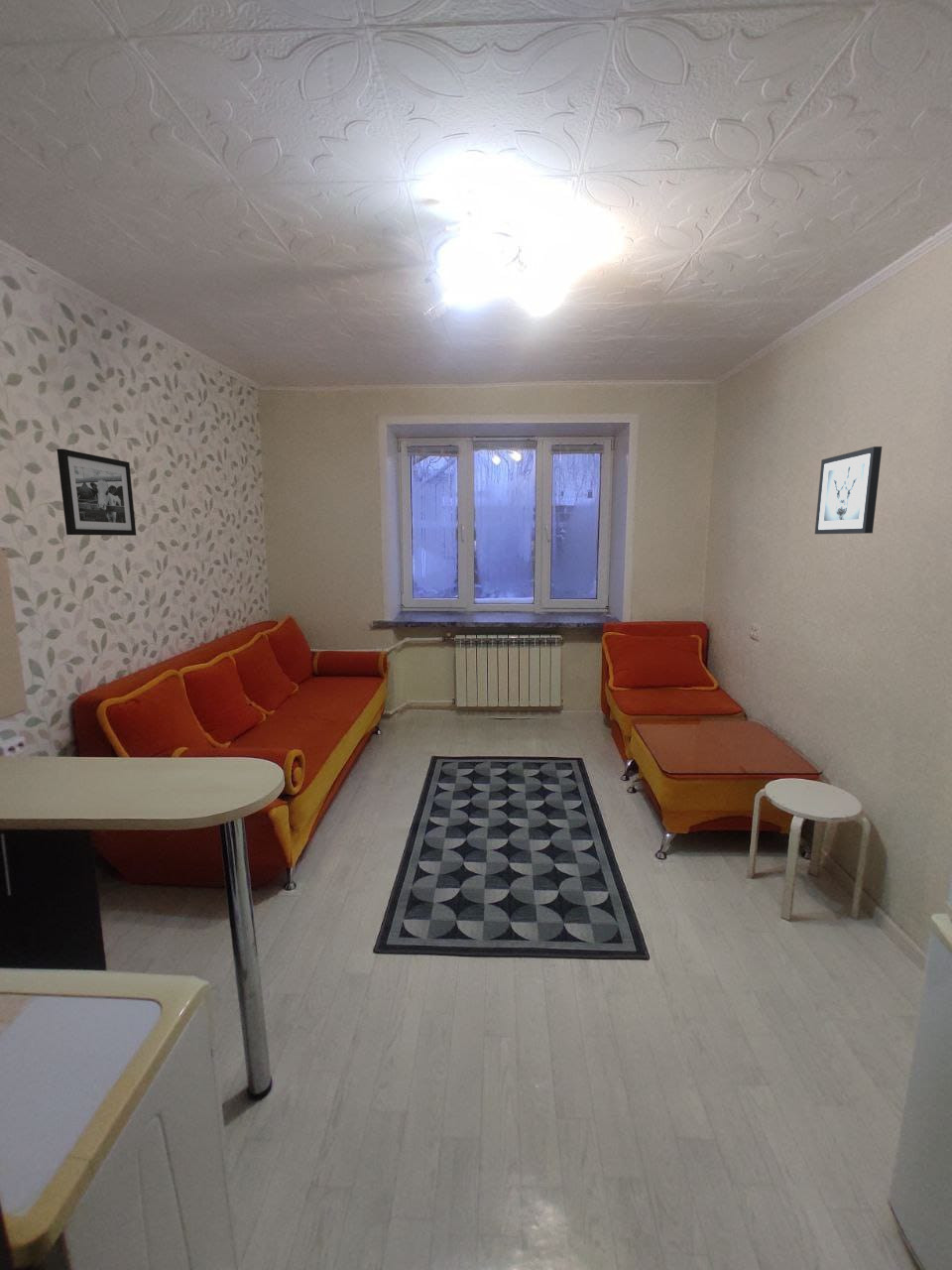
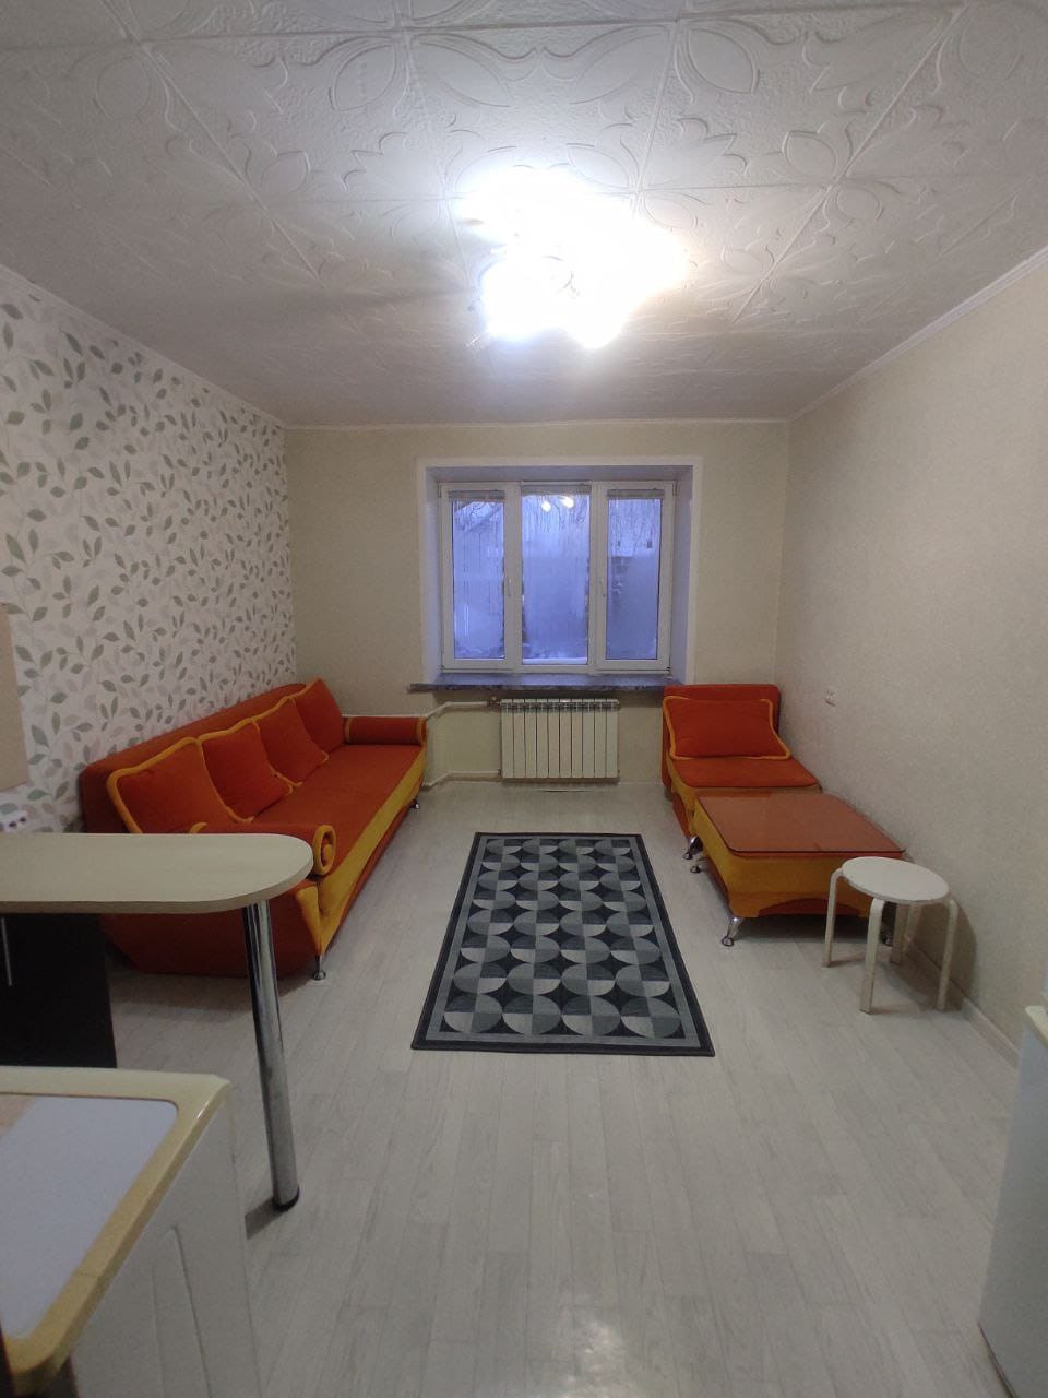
- picture frame (99, 495)
- wall art (845, 494)
